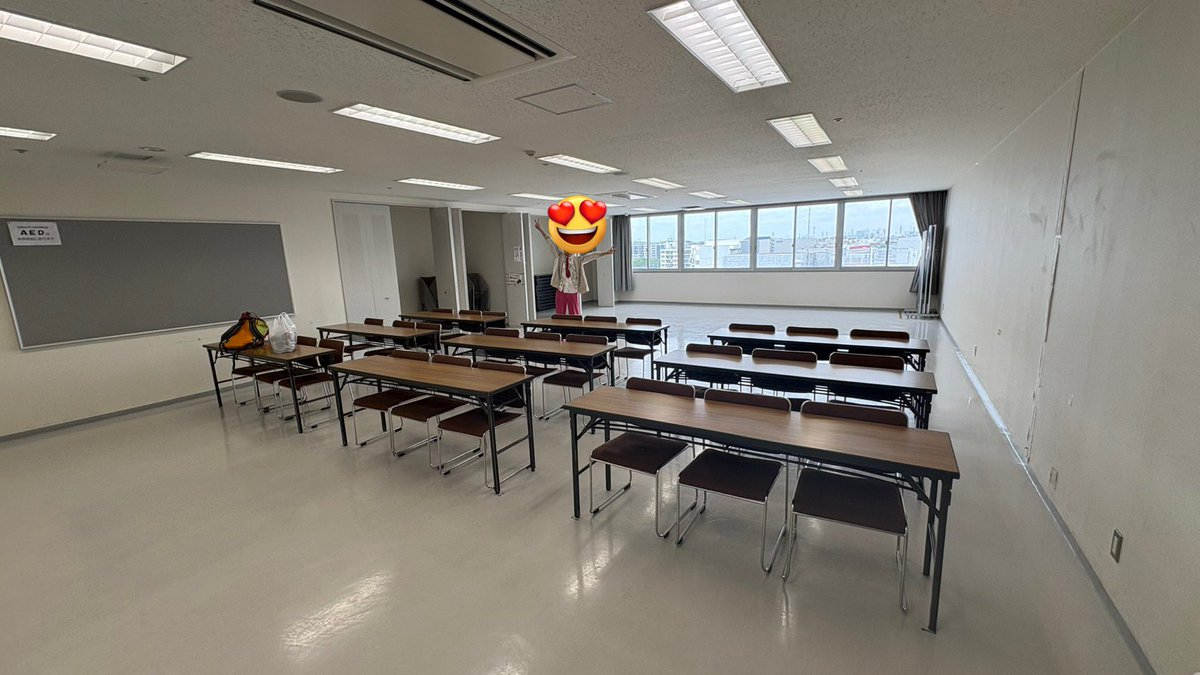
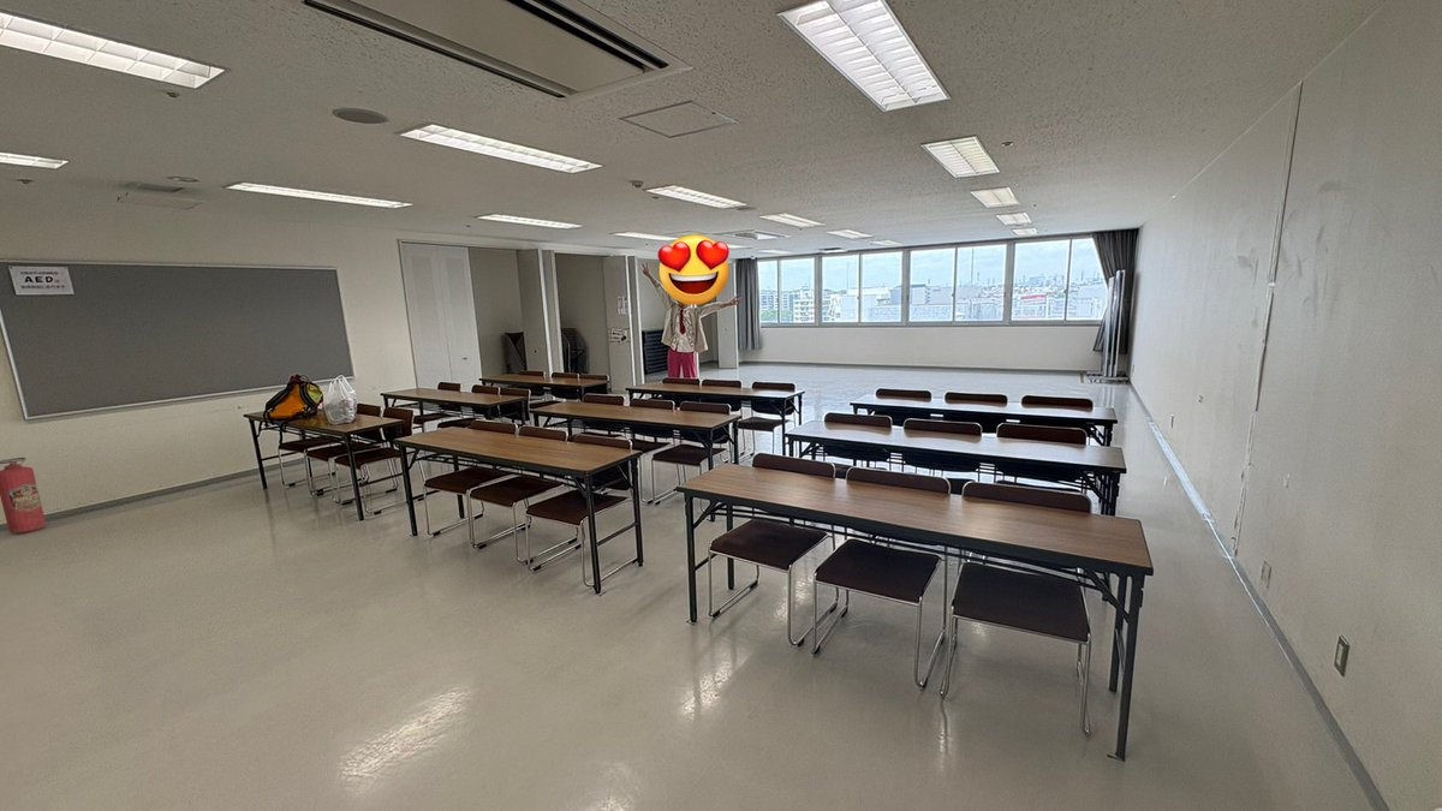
+ fire extinguisher (19, 495)
